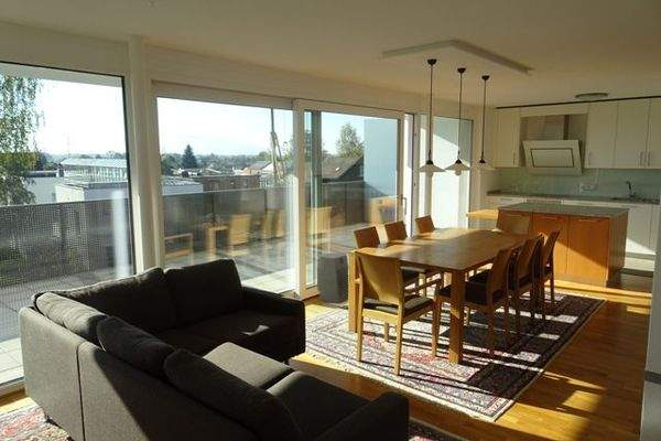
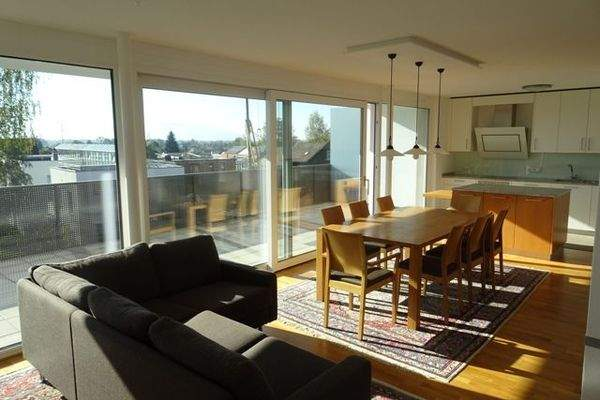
- fan (332, 277)
